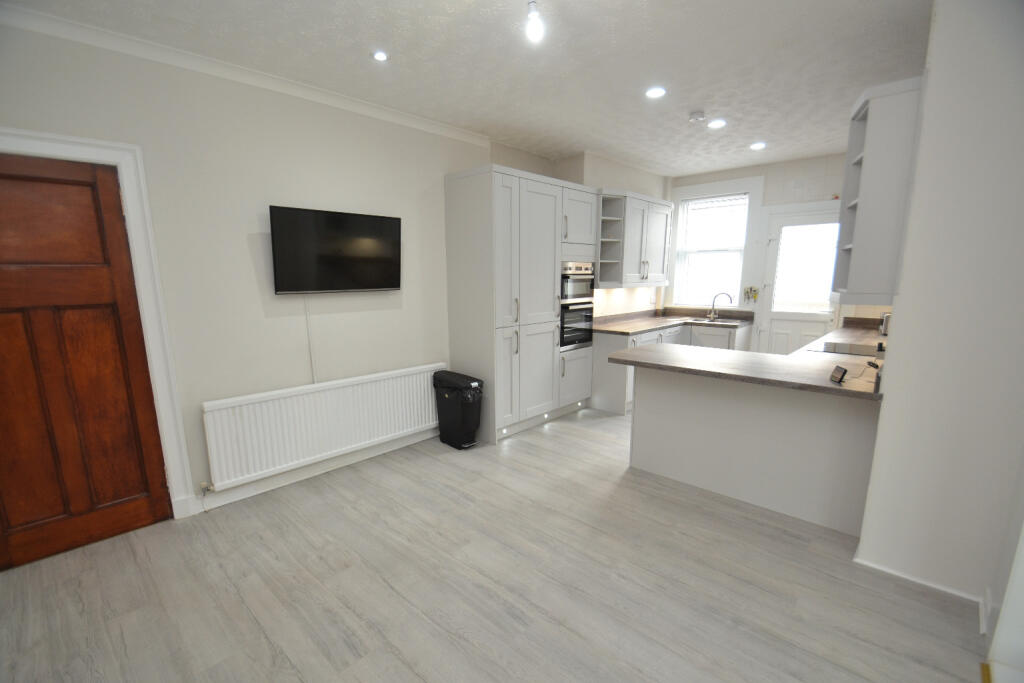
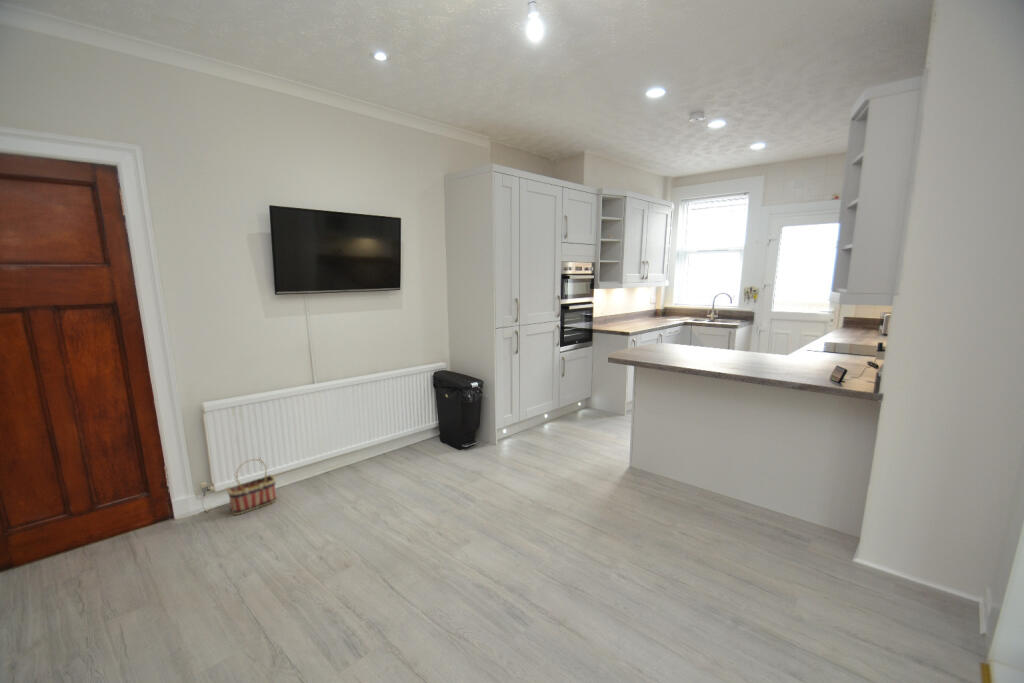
+ basket (252, 481)
